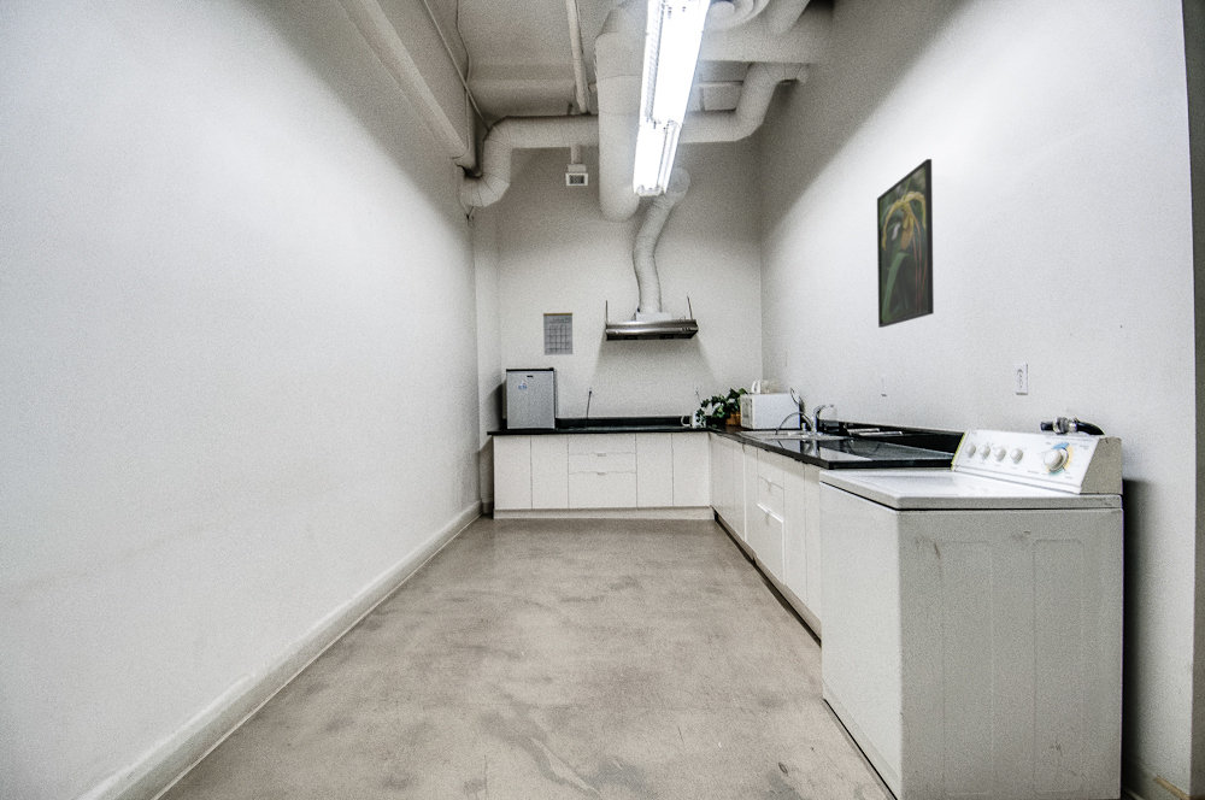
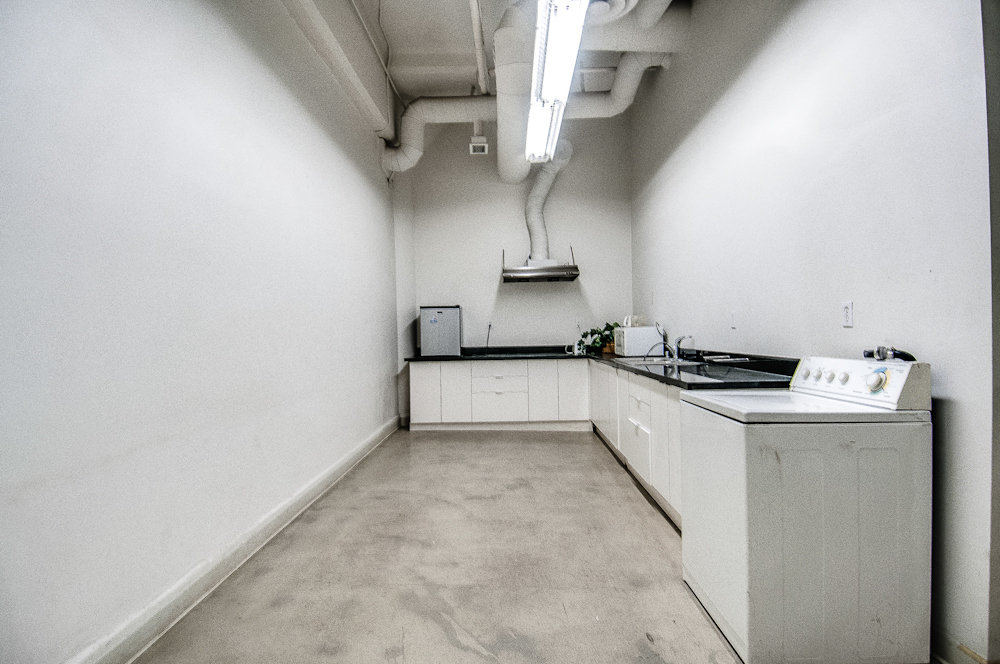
- calendar (558, 329)
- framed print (903, 251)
